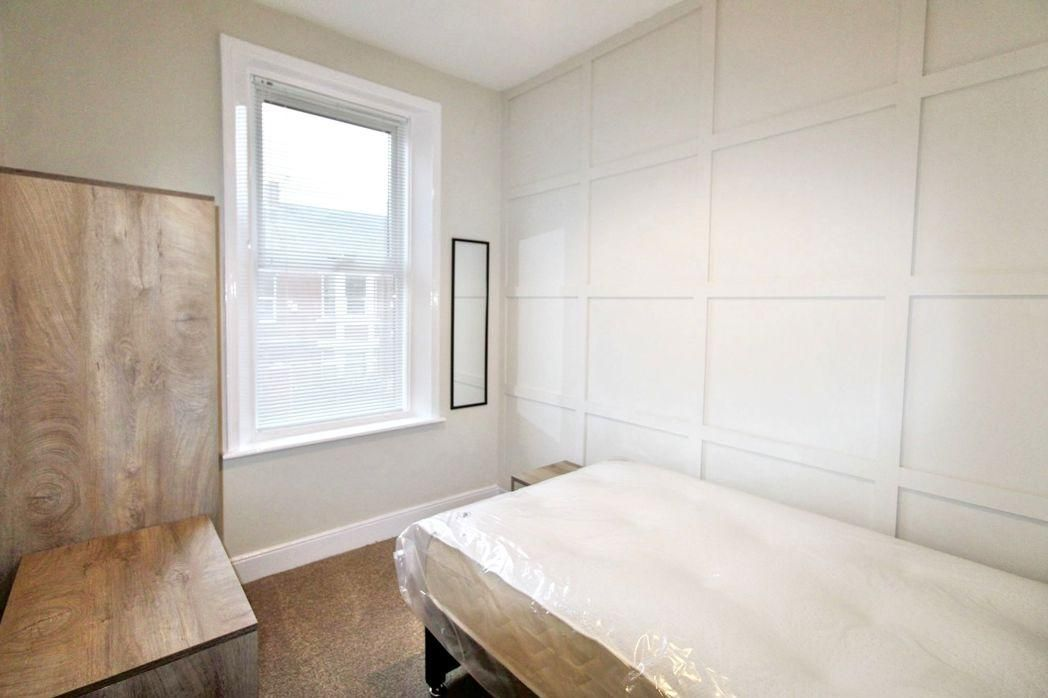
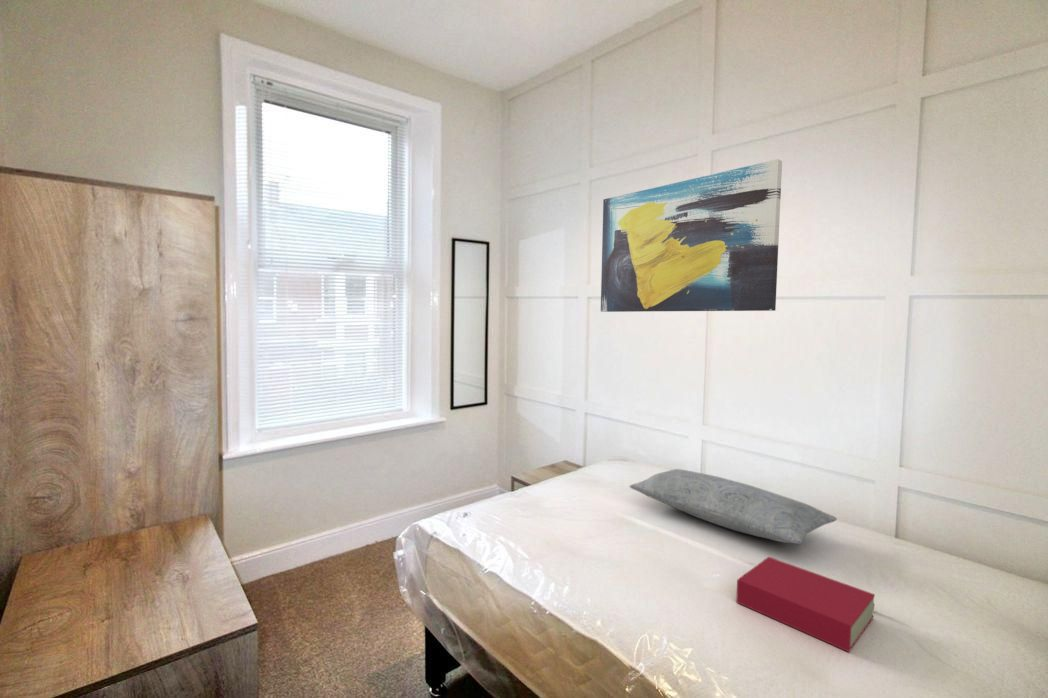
+ book (803, 598)
+ pillow (724, 501)
+ wall art (677, 247)
